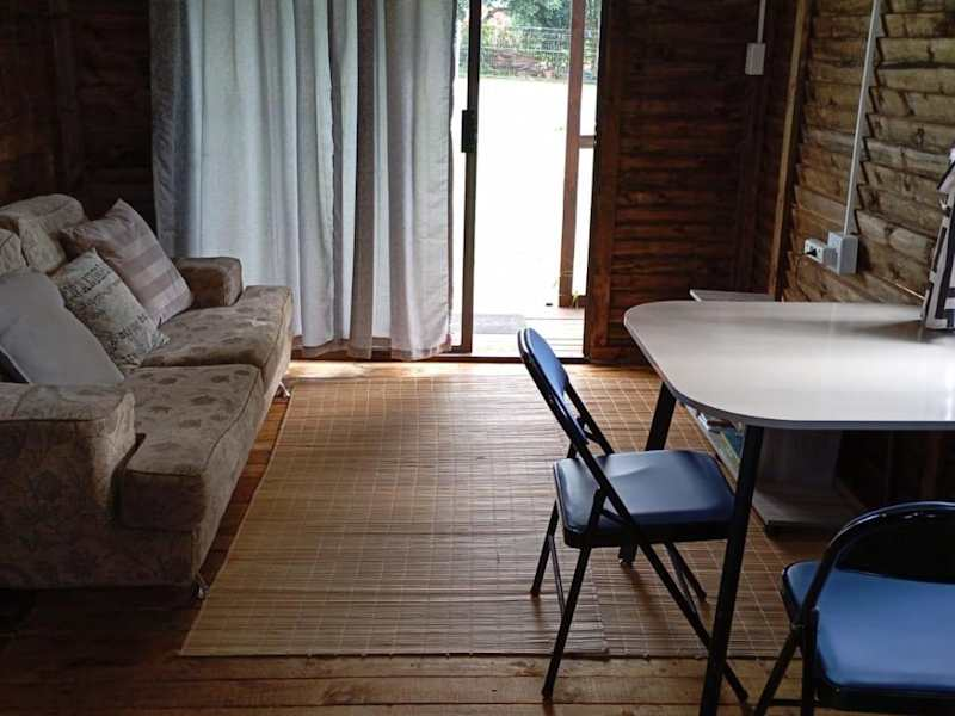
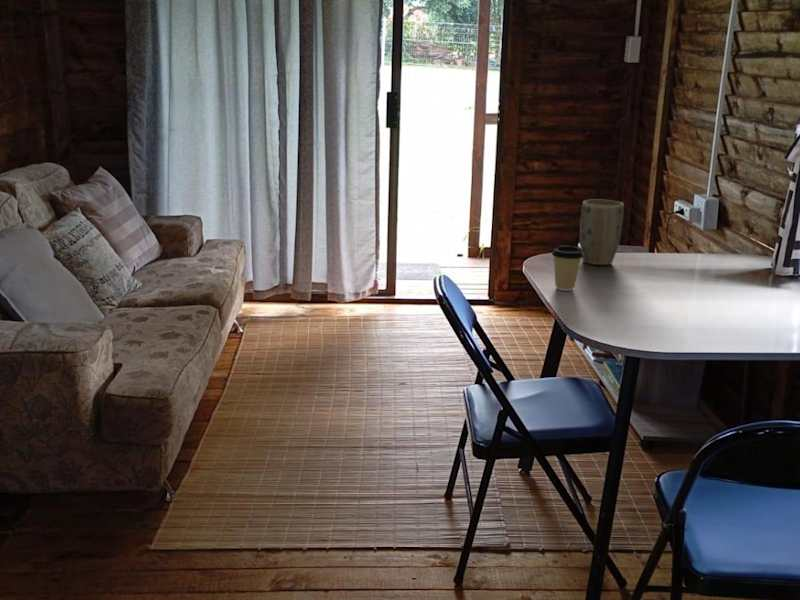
+ coffee cup (566, 268)
+ plant pot (600, 232)
